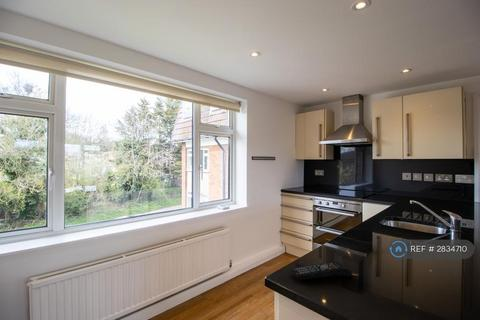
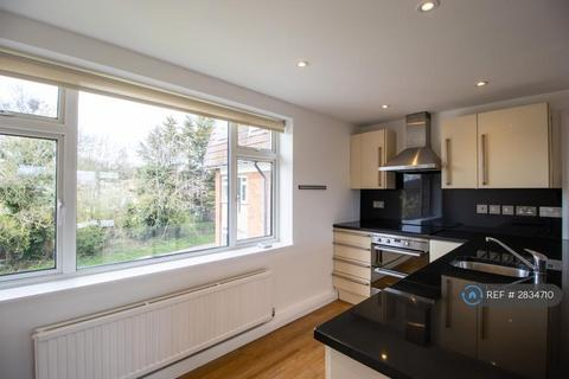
- remote control (321, 271)
